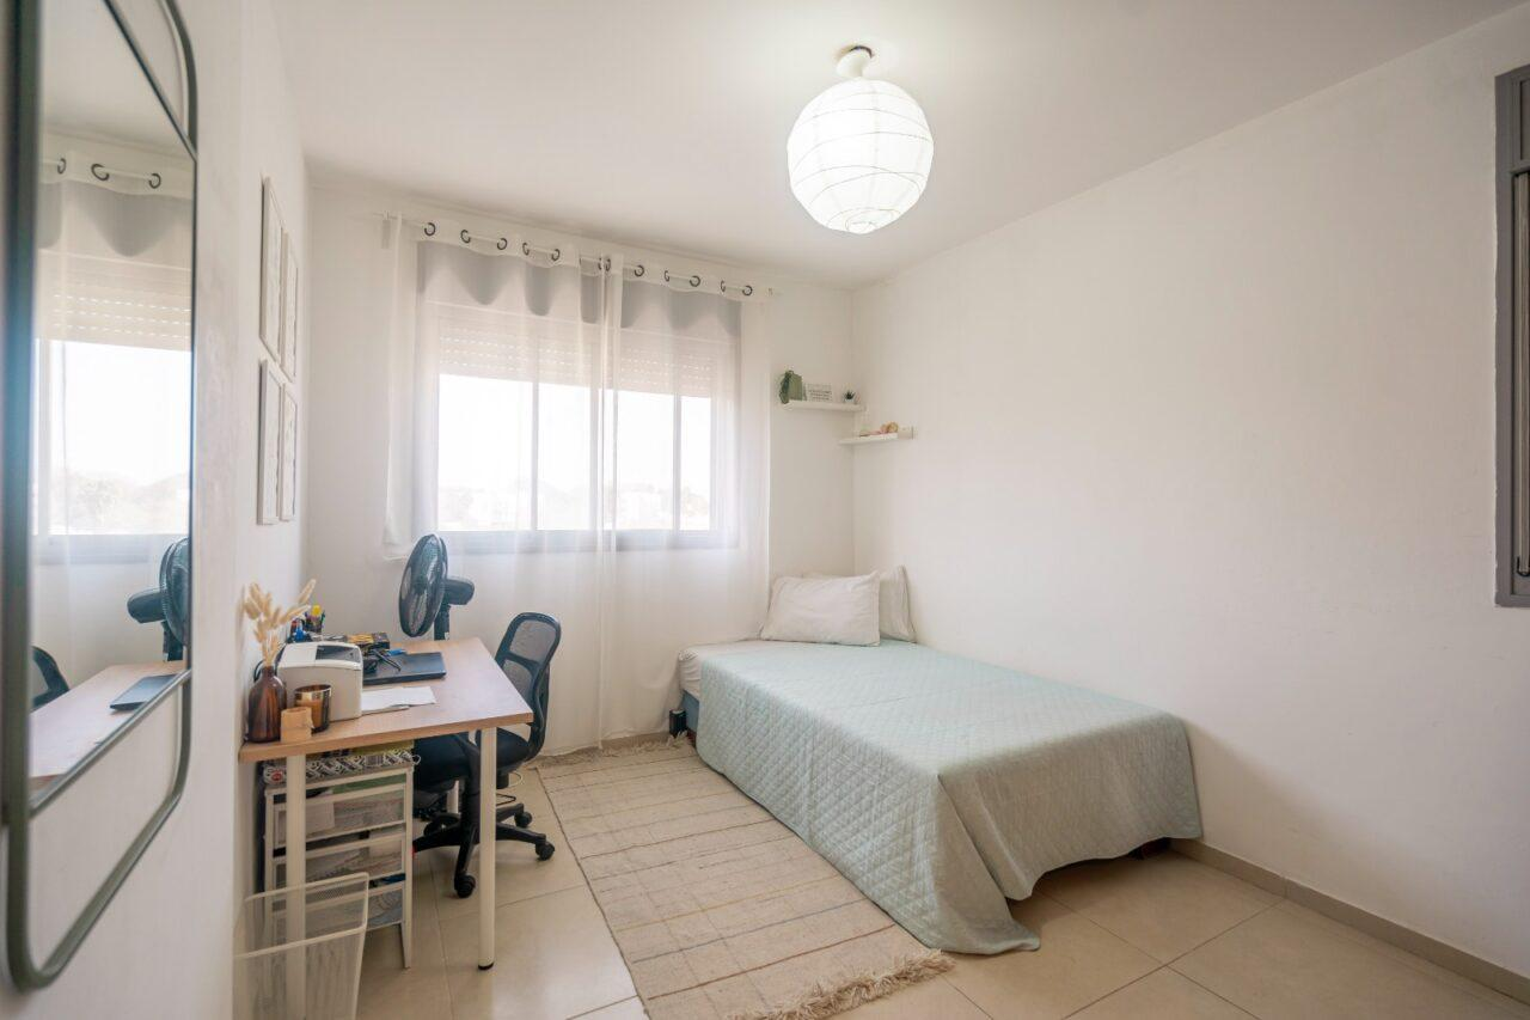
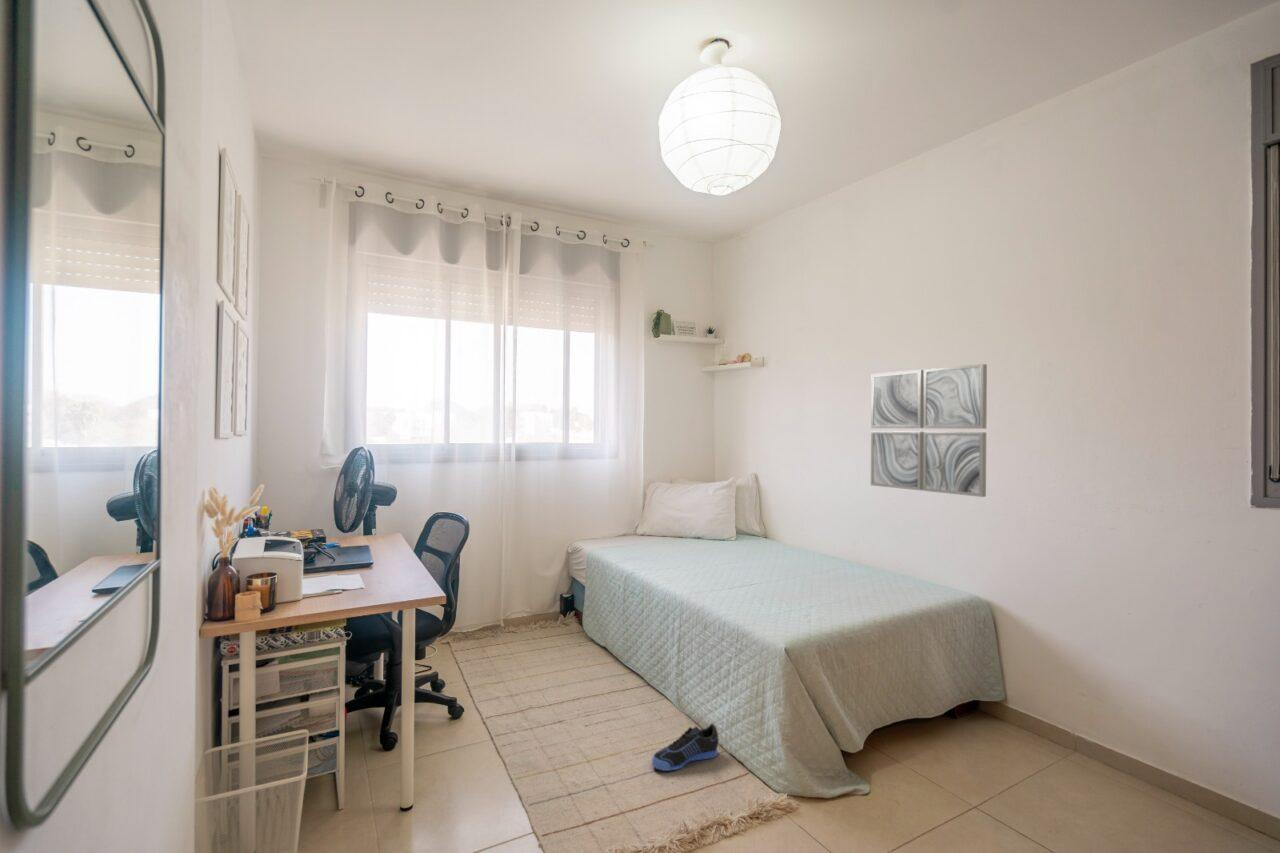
+ wall art (923, 432)
+ sneaker (685, 744)
